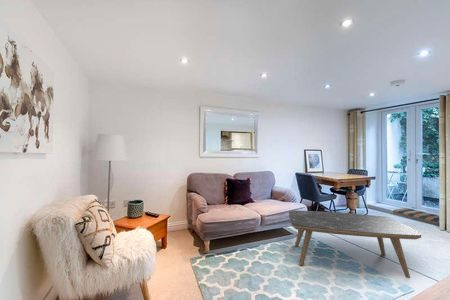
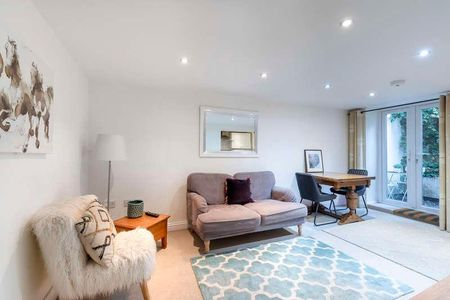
- coffee table (344, 234)
